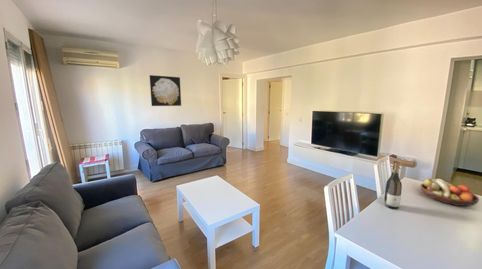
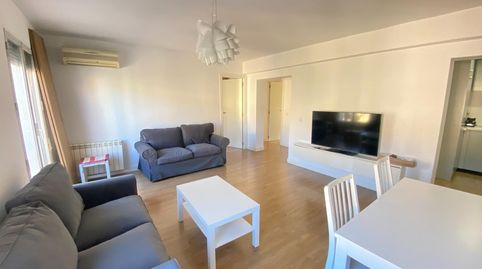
- wall art (166, 91)
- fruit bowl (447, 189)
- wine bottle (394, 184)
